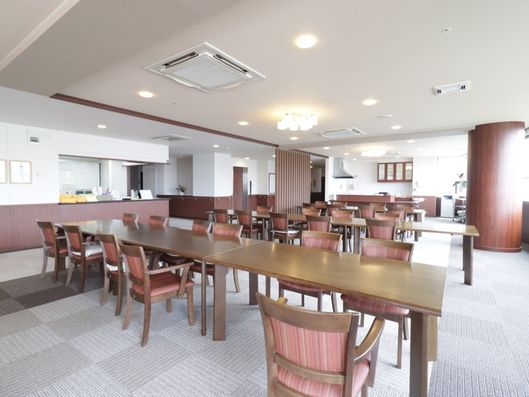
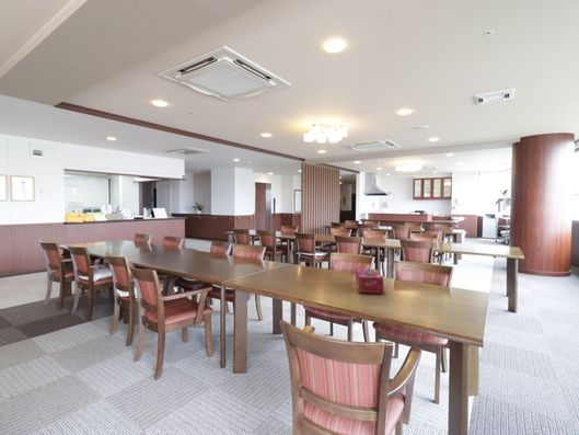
+ tissue box (368, 279)
